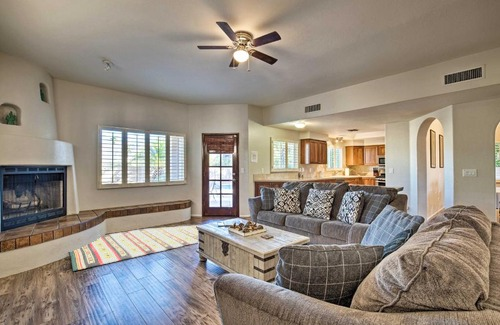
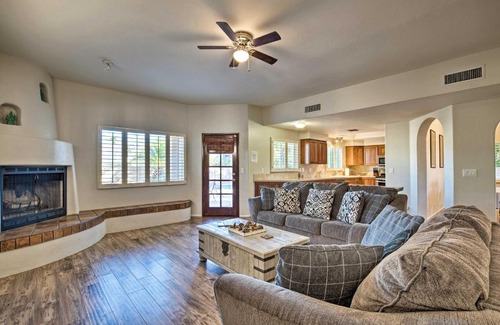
- rug (151, 238)
